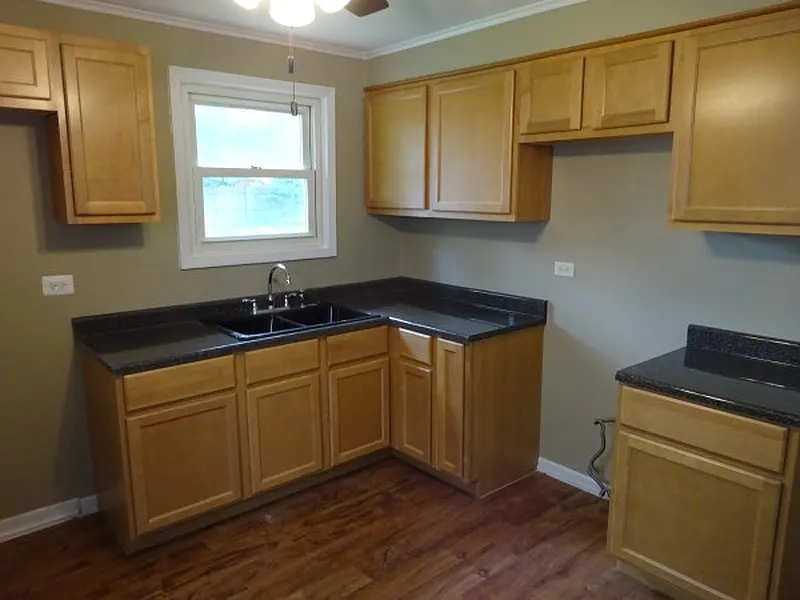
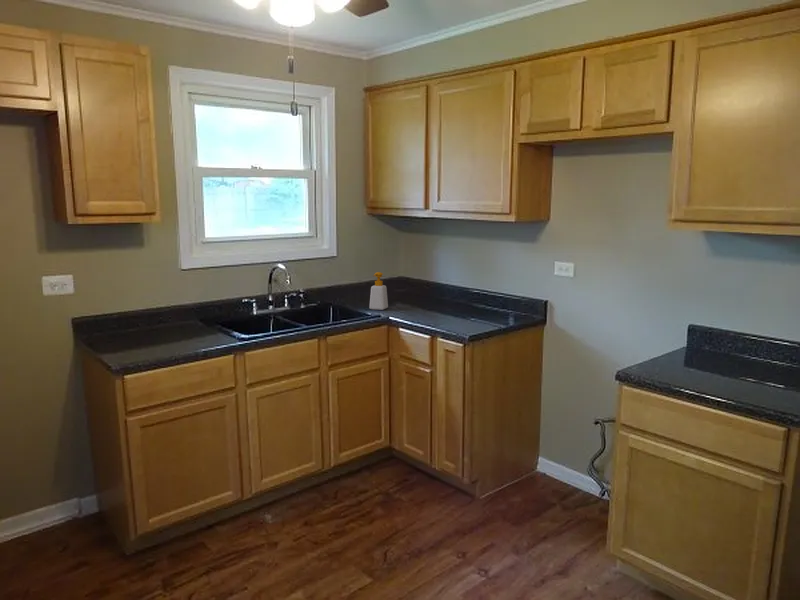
+ soap bottle (377, 290)
